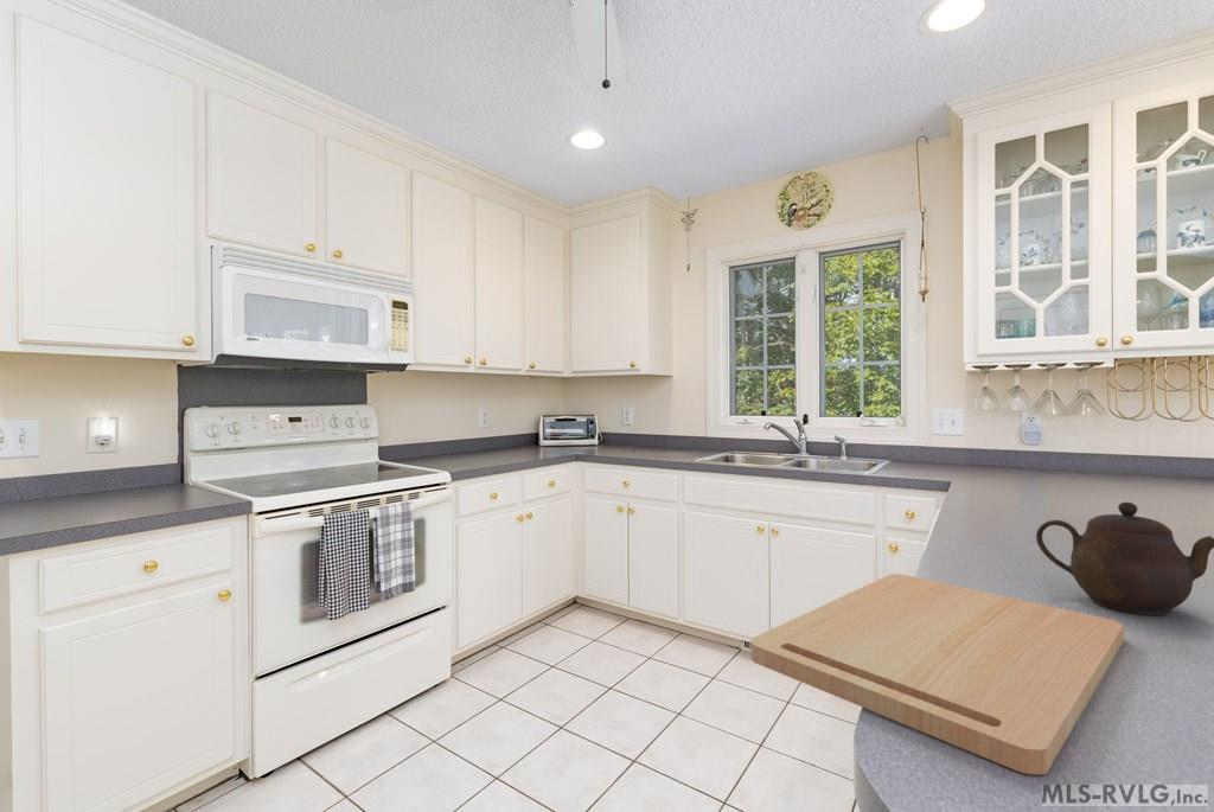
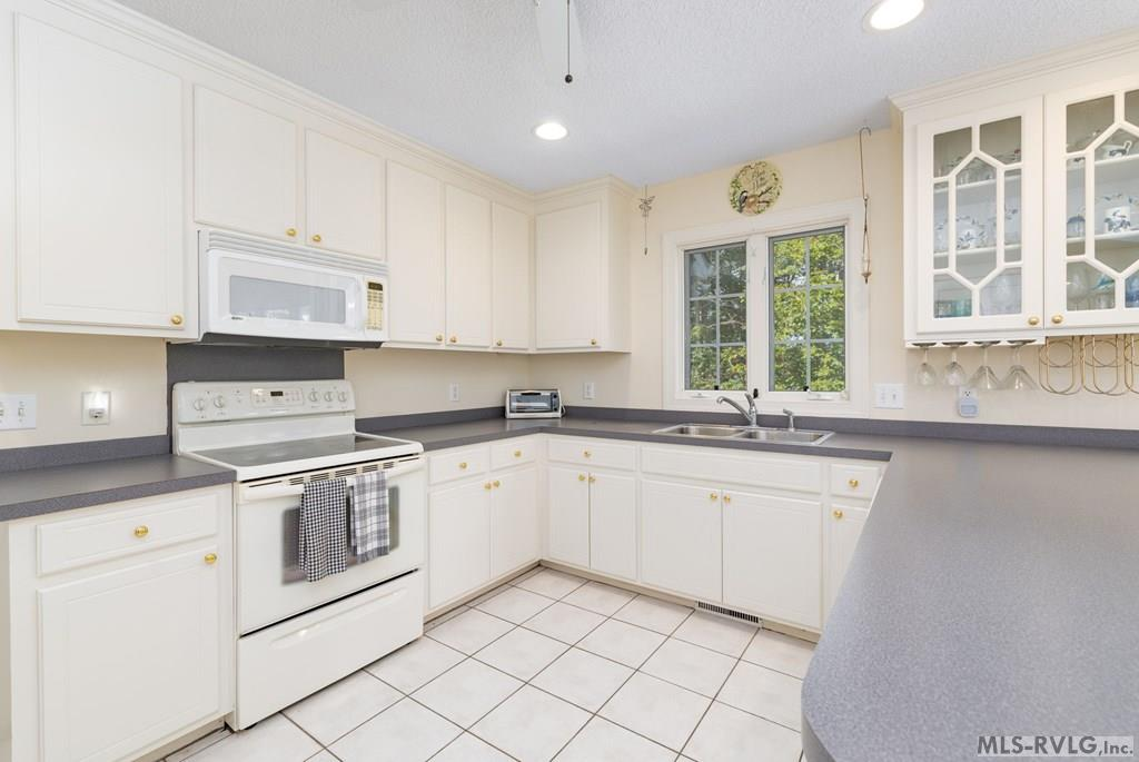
- cutting board (941, 639)
- teapot (1120, 551)
